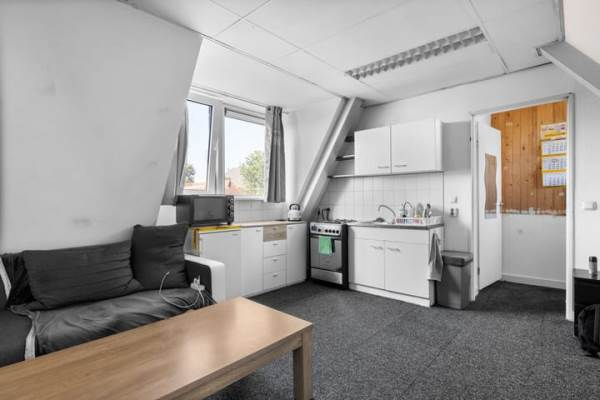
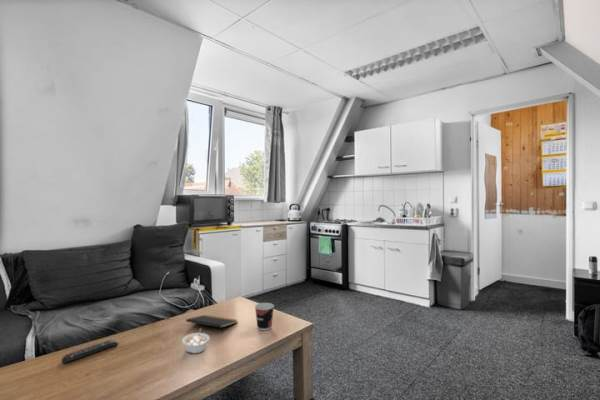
+ legume (195, 342)
+ cup (264, 316)
+ remote control (91, 350)
+ notepad (212, 320)
